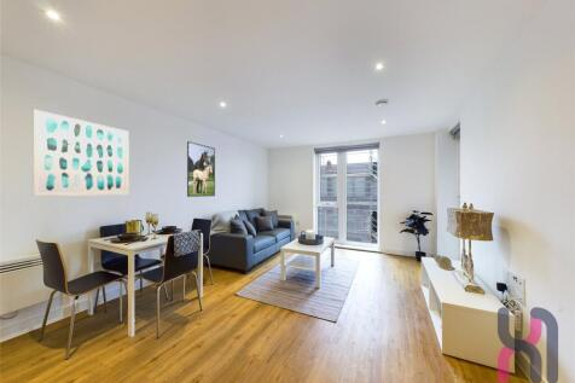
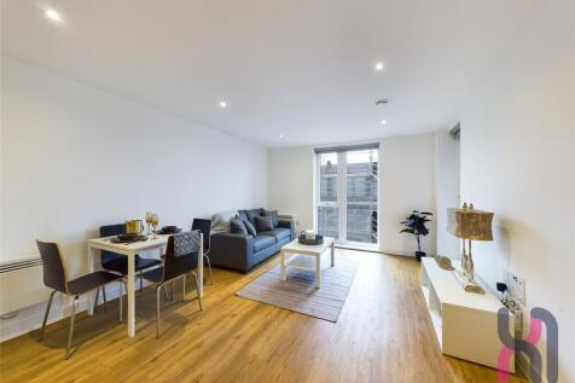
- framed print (202, 170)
- wall art (88, 158)
